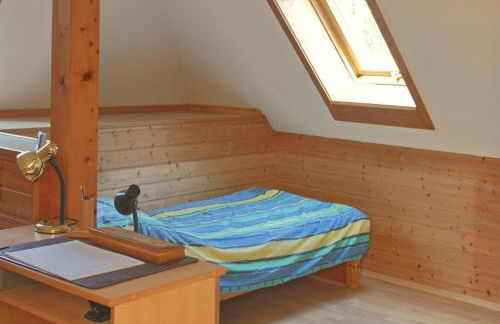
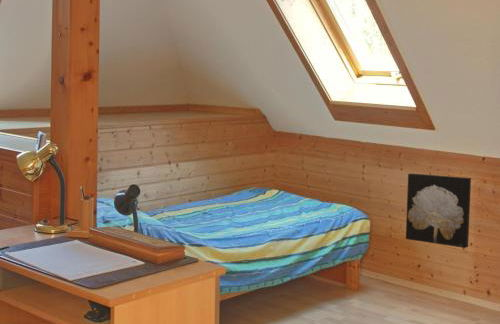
+ wall art (437, 209)
